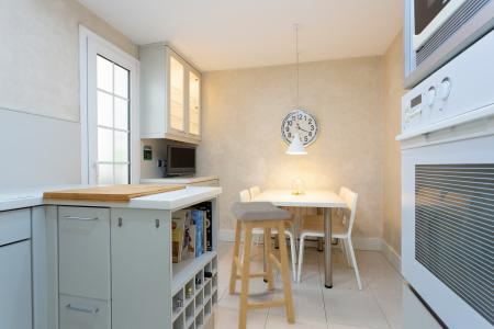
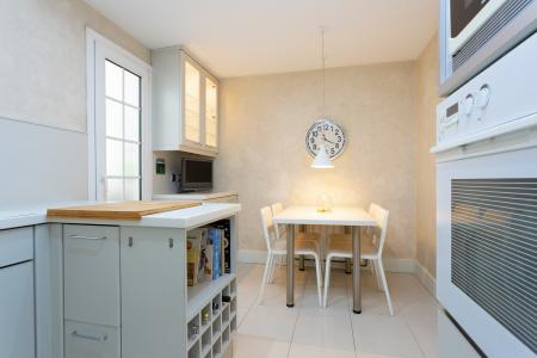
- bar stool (266, 256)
